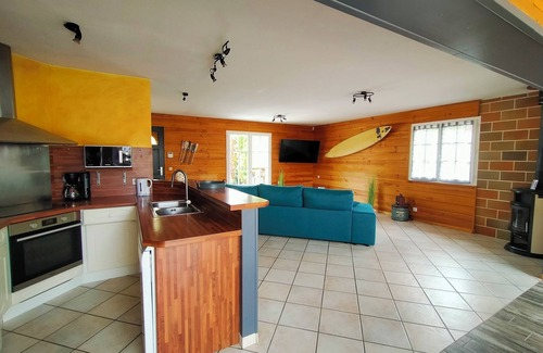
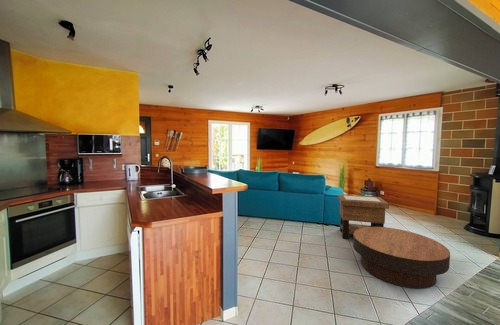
+ side table (360, 216)
+ coffee table (396, 254)
